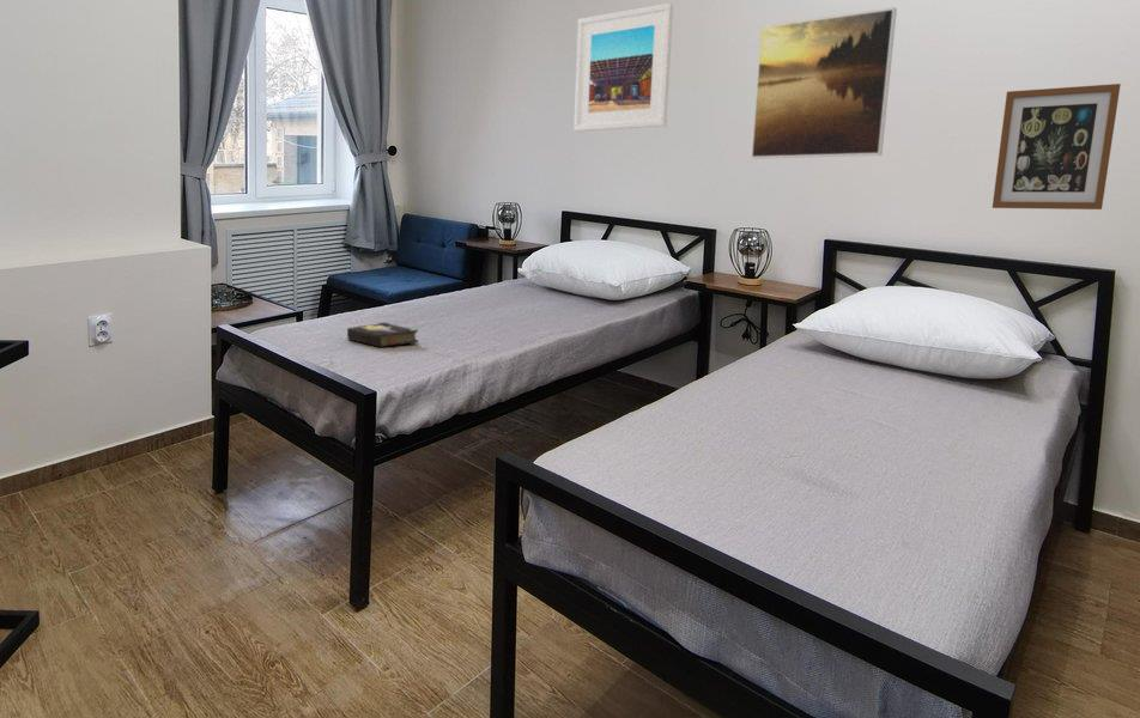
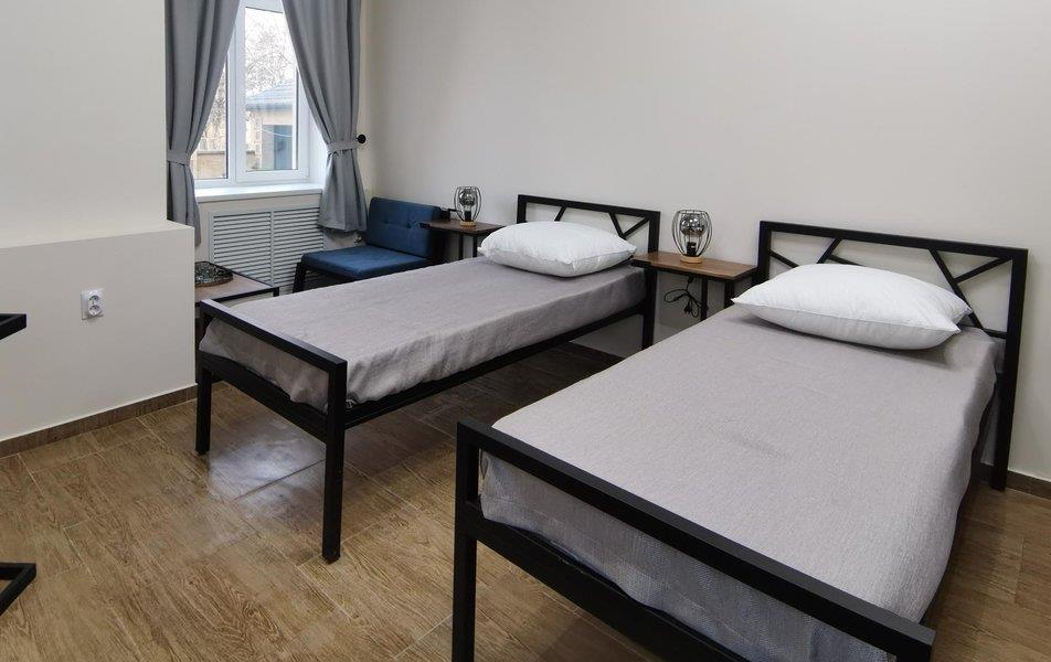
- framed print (819, 87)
- wall art (1053, 148)
- hardback book (382, 333)
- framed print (620, 71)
